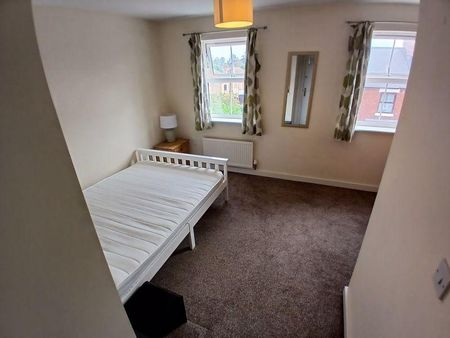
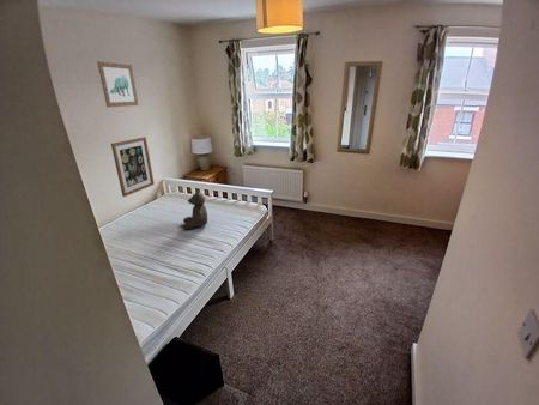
+ wall art (119, 85)
+ teddy bear (193, 207)
+ wall art (134, 165)
